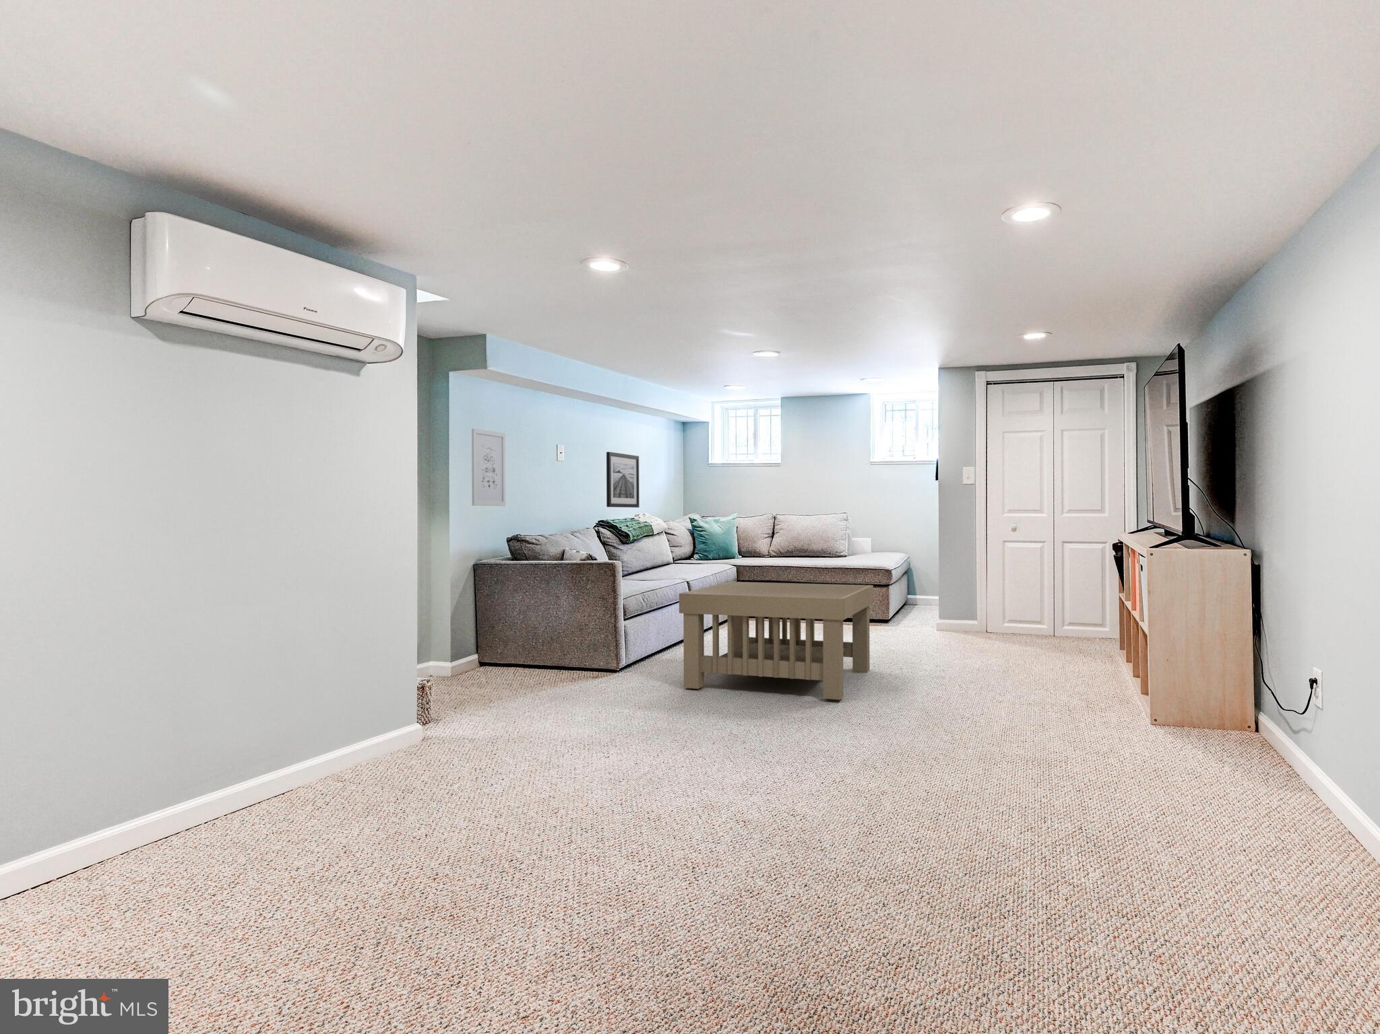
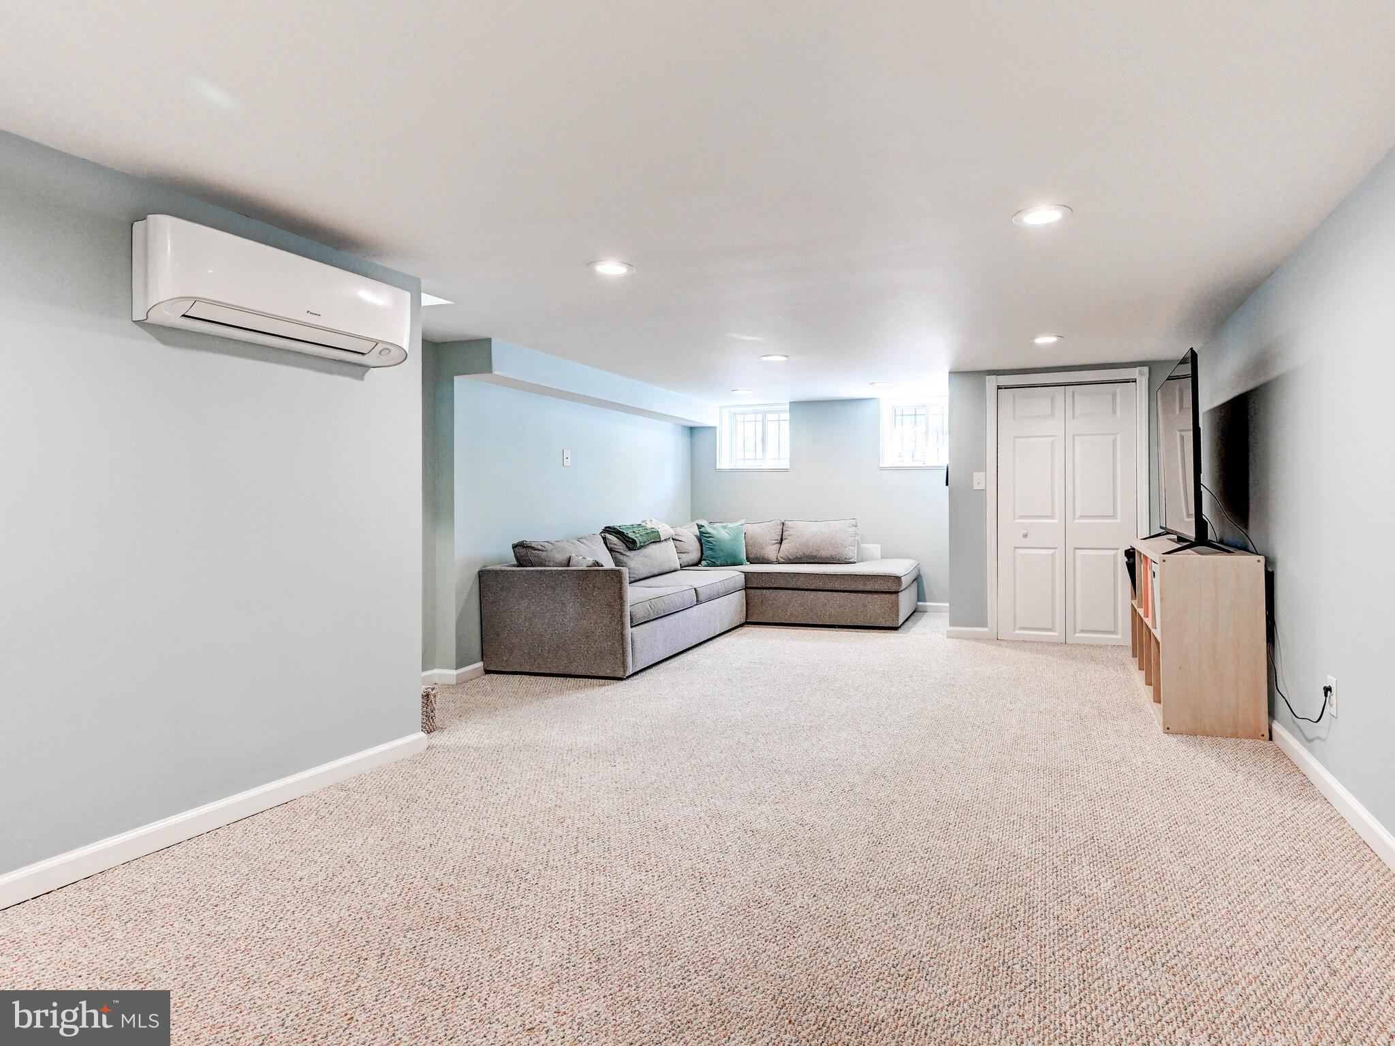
- wall art (489, 468)
- wall art (624, 481)
- coffee table (782, 633)
